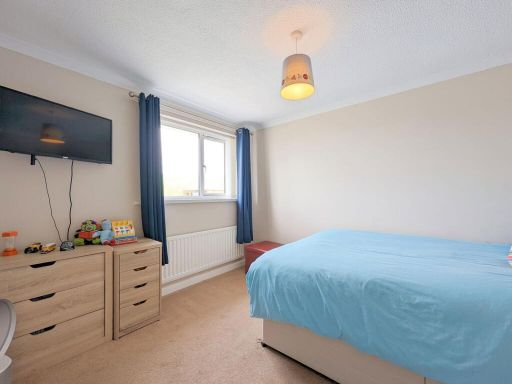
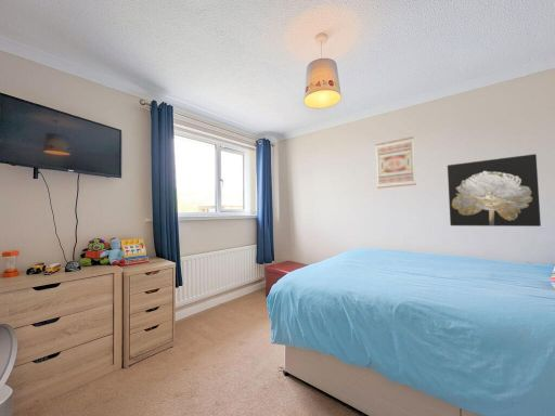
+ wall art (395, 164)
+ wall art (489, 193)
